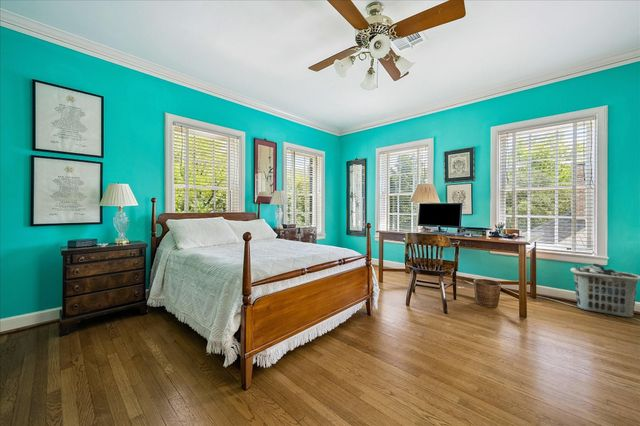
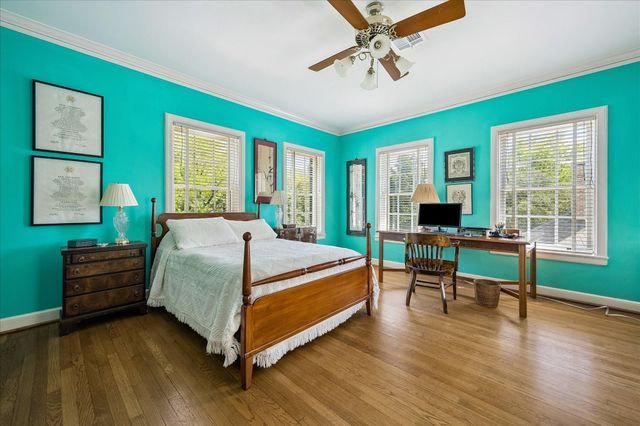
- clothes hamper (603, 287)
